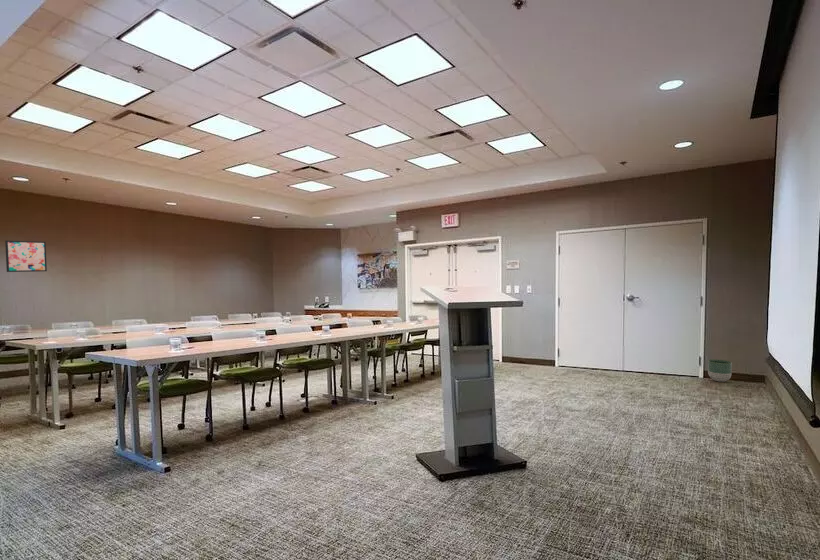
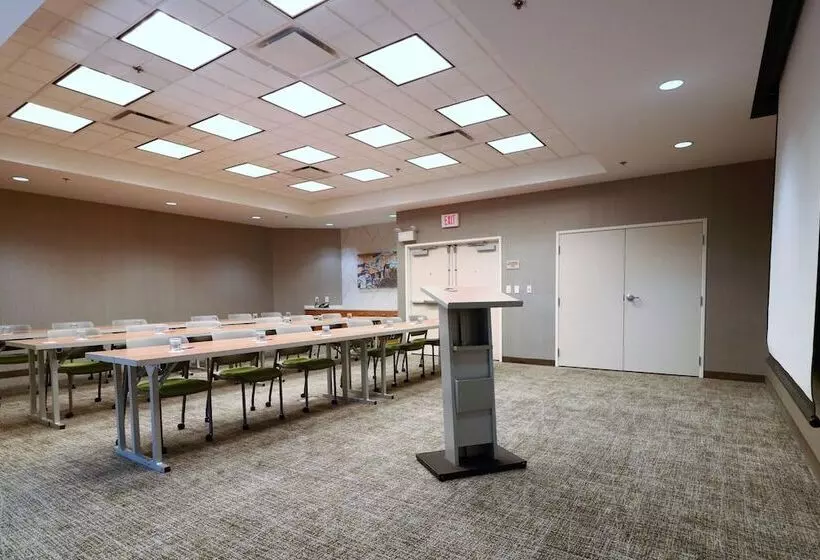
- wall art (26, 256)
- planter (719, 371)
